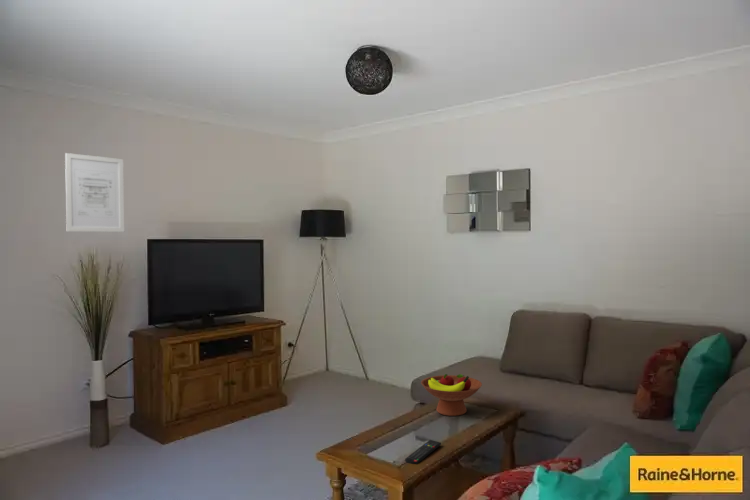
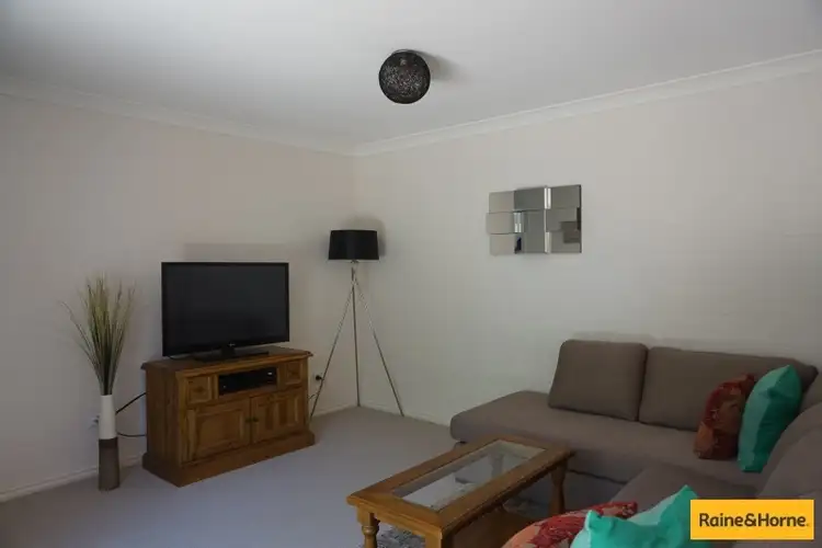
- fruit bowl (451, 391)
- remote control (423, 452)
- wall art (95, 193)
